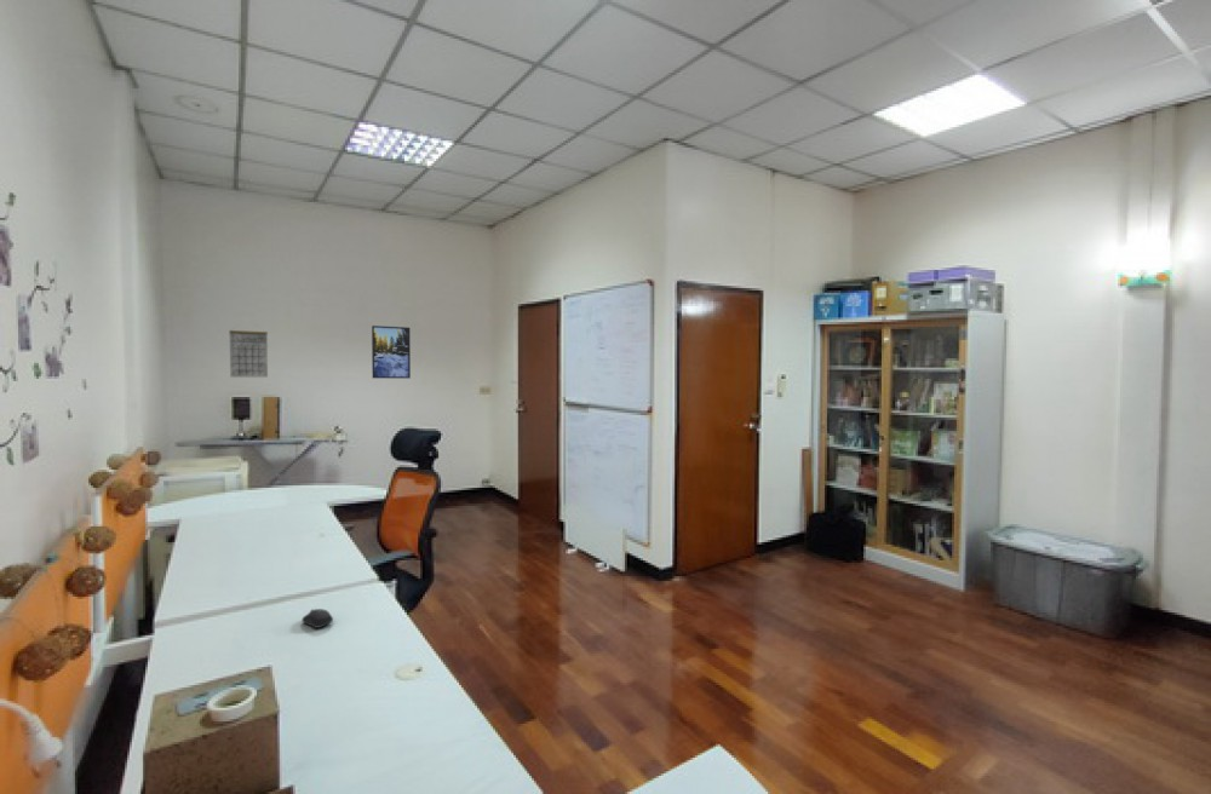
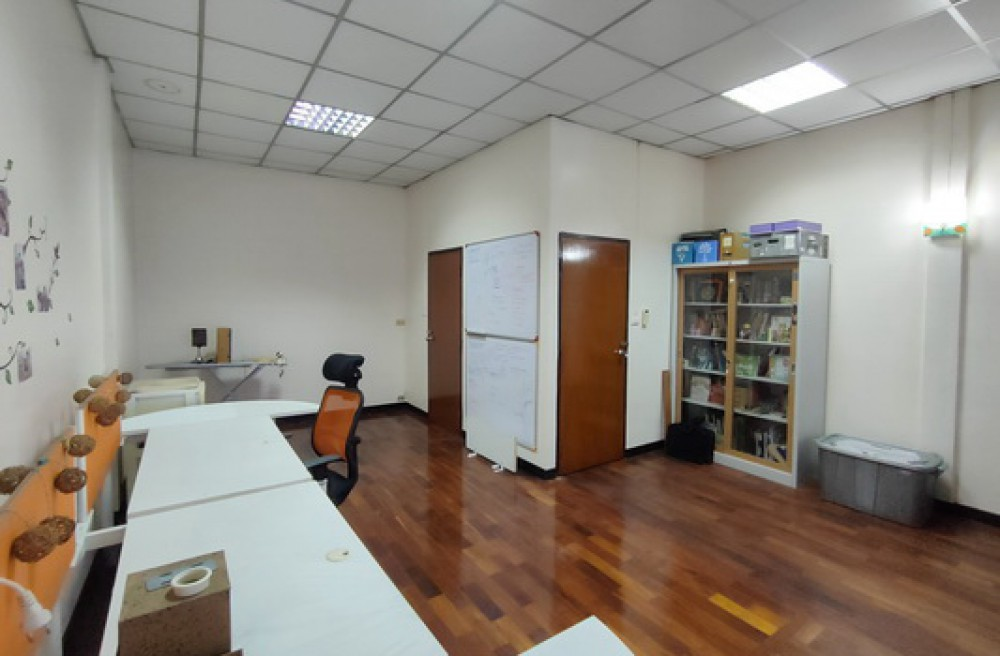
- calendar (248, 349)
- computer mouse (317, 616)
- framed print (391, 352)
